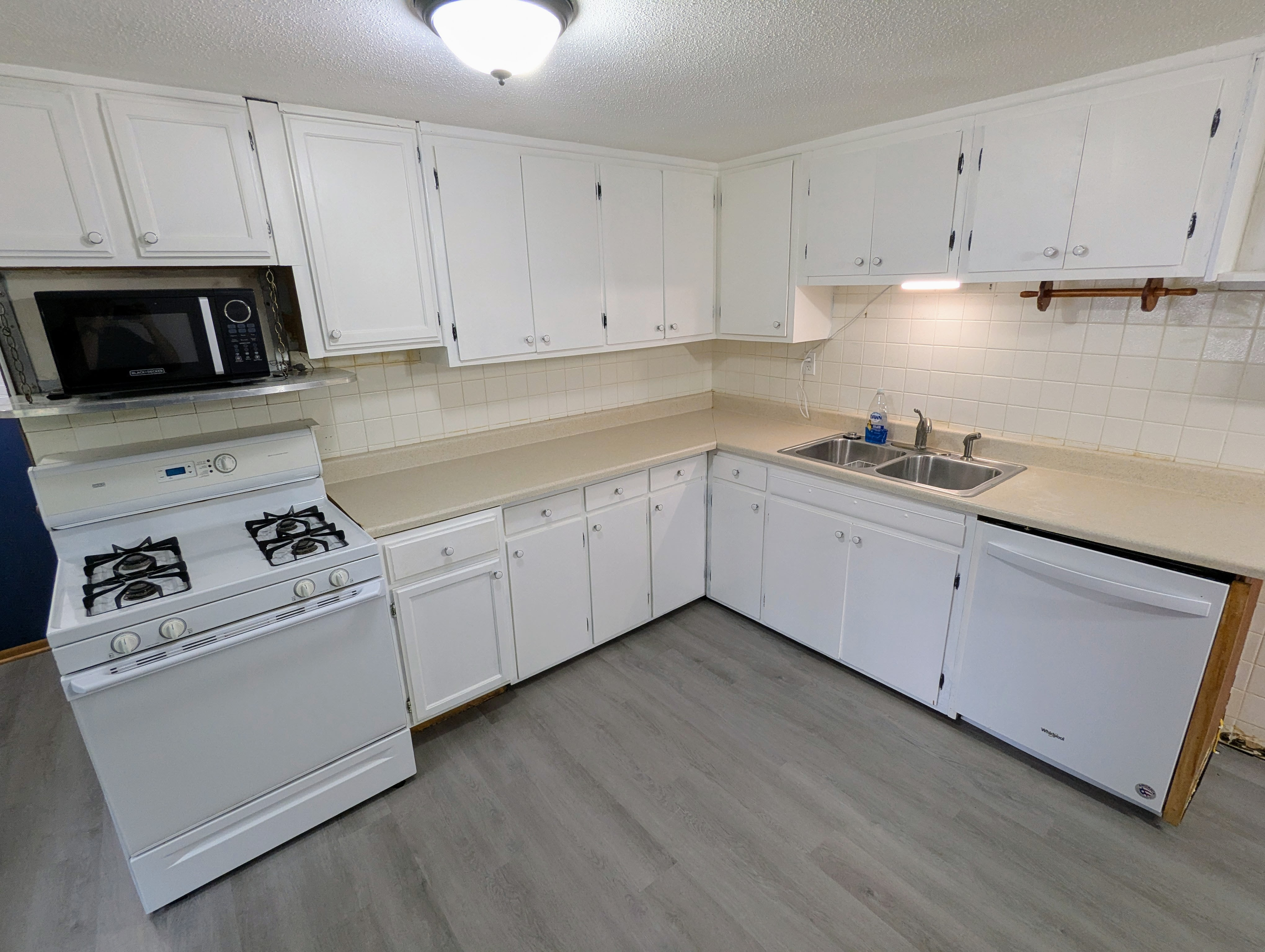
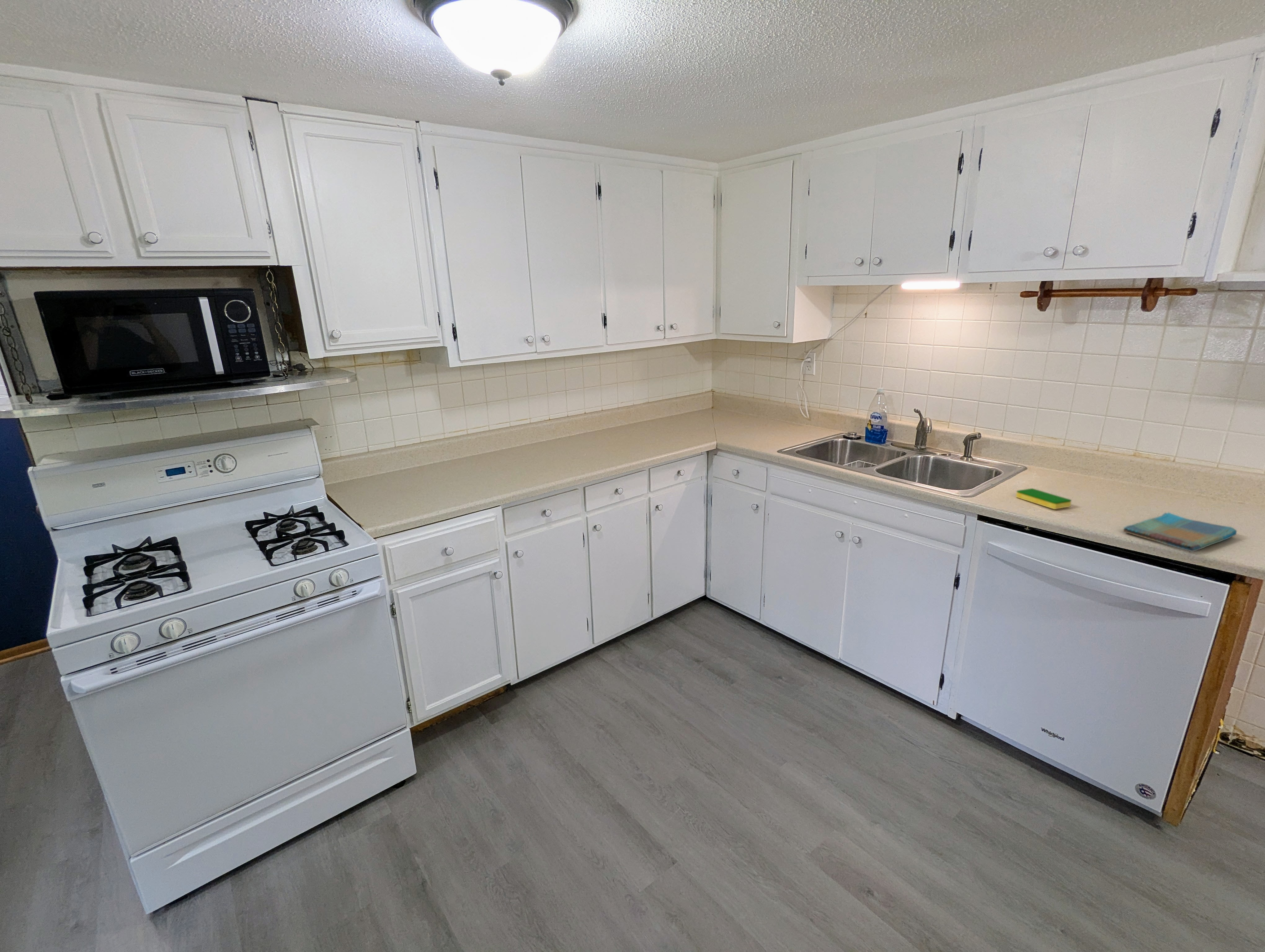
+ dish towel (1179, 531)
+ dish sponge (1043, 498)
